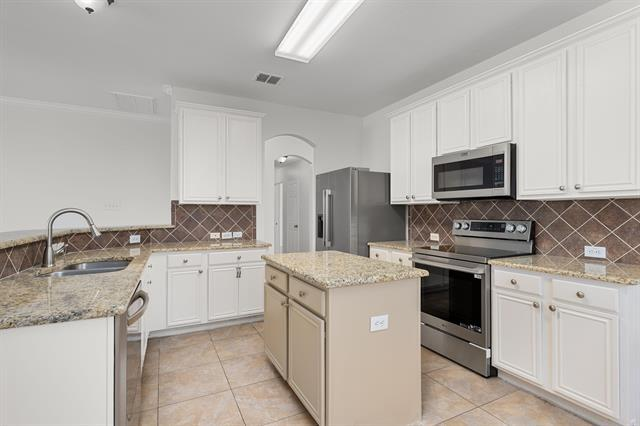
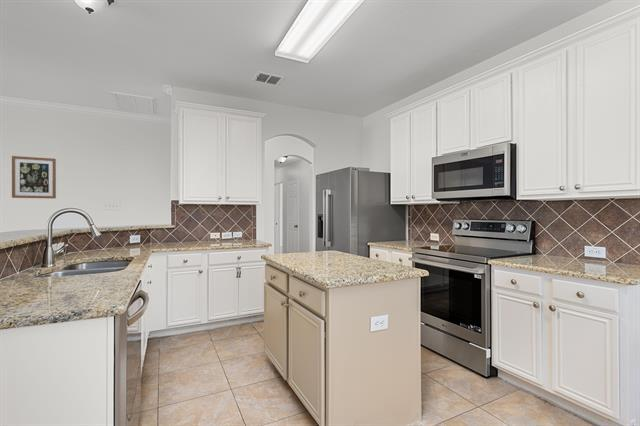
+ wall art (34, 177)
